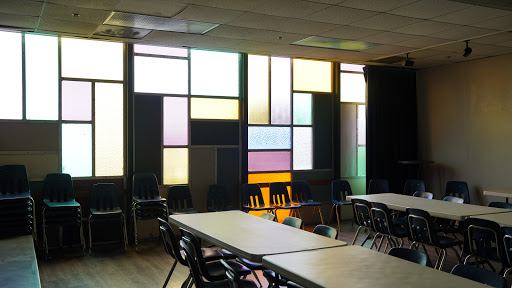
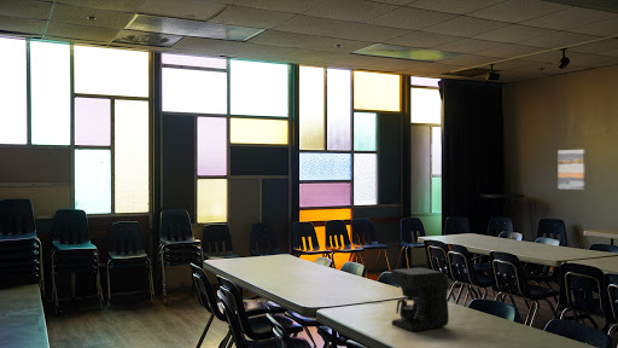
+ wall art (571, 169)
+ coffee maker (416, 297)
